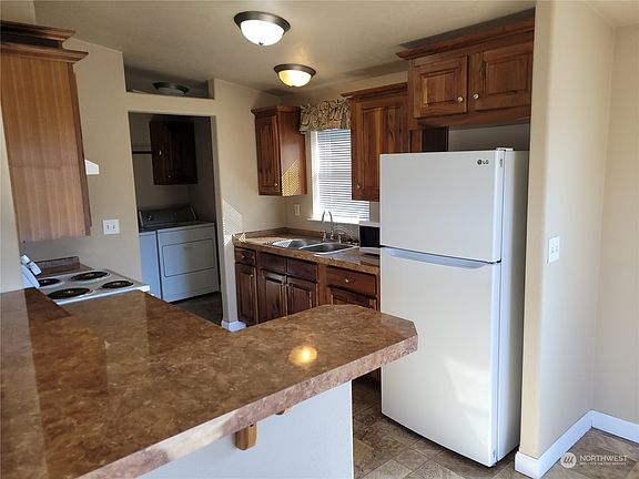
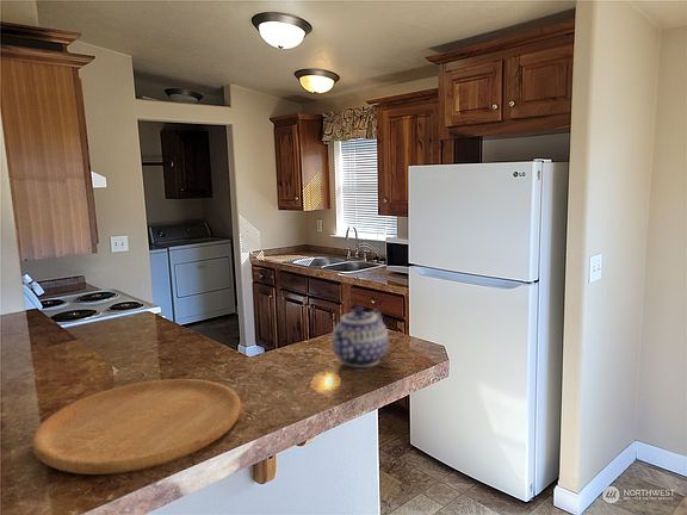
+ cutting board (144, 418)
+ teapot (359, 334)
